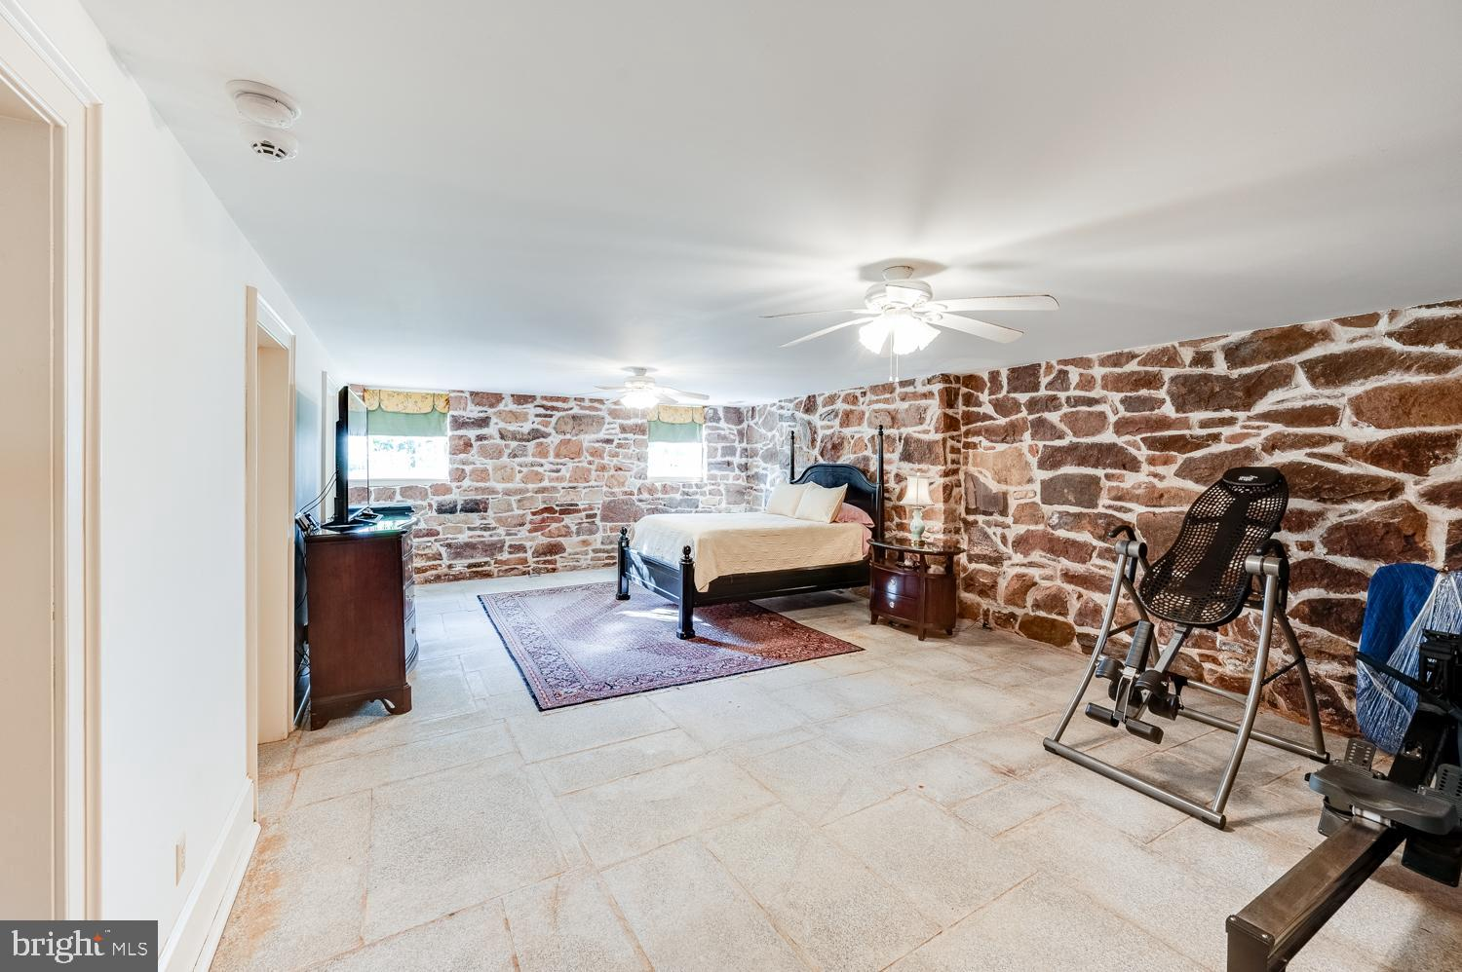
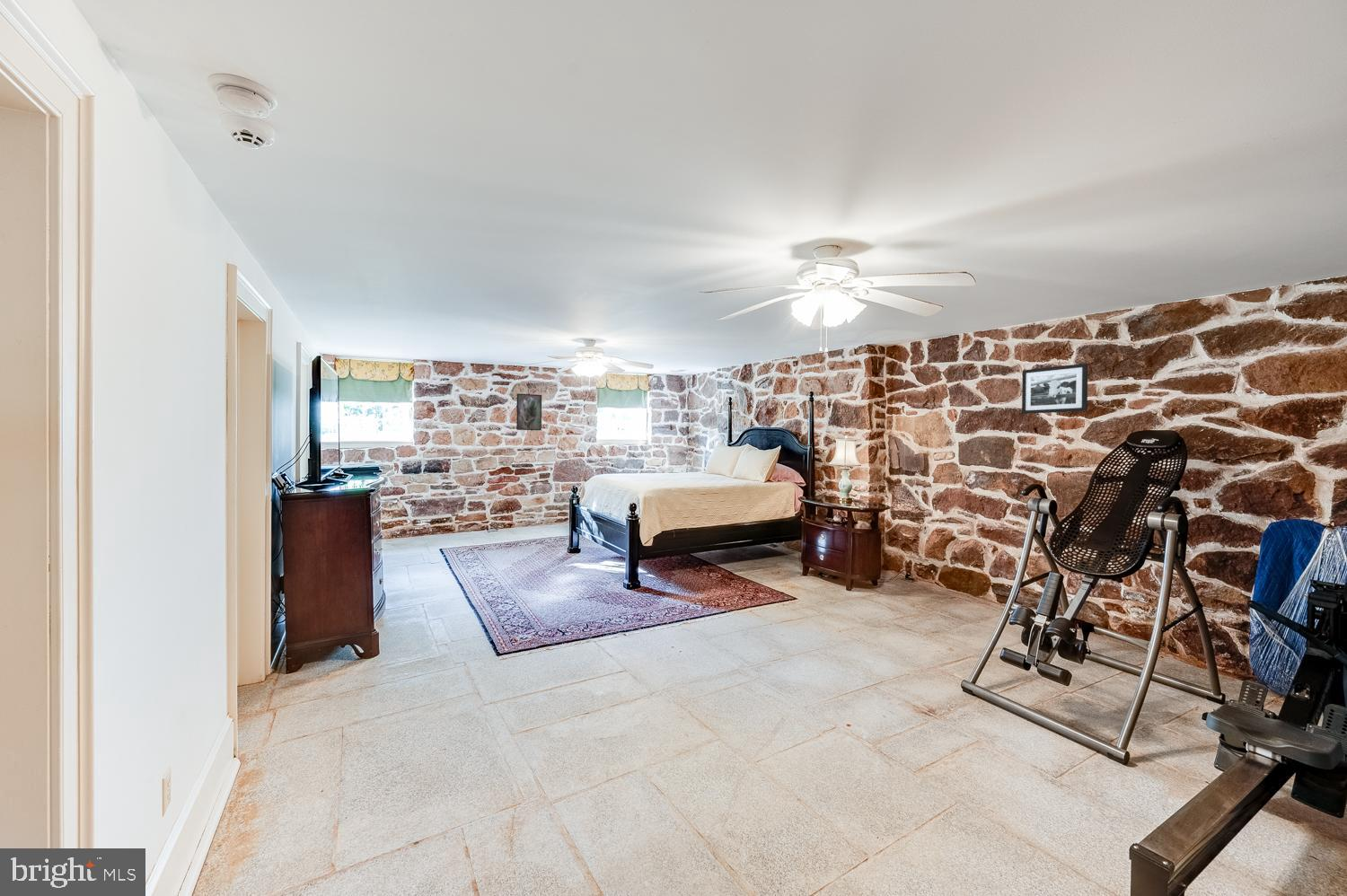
+ picture frame (1053, 390)
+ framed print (529, 412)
